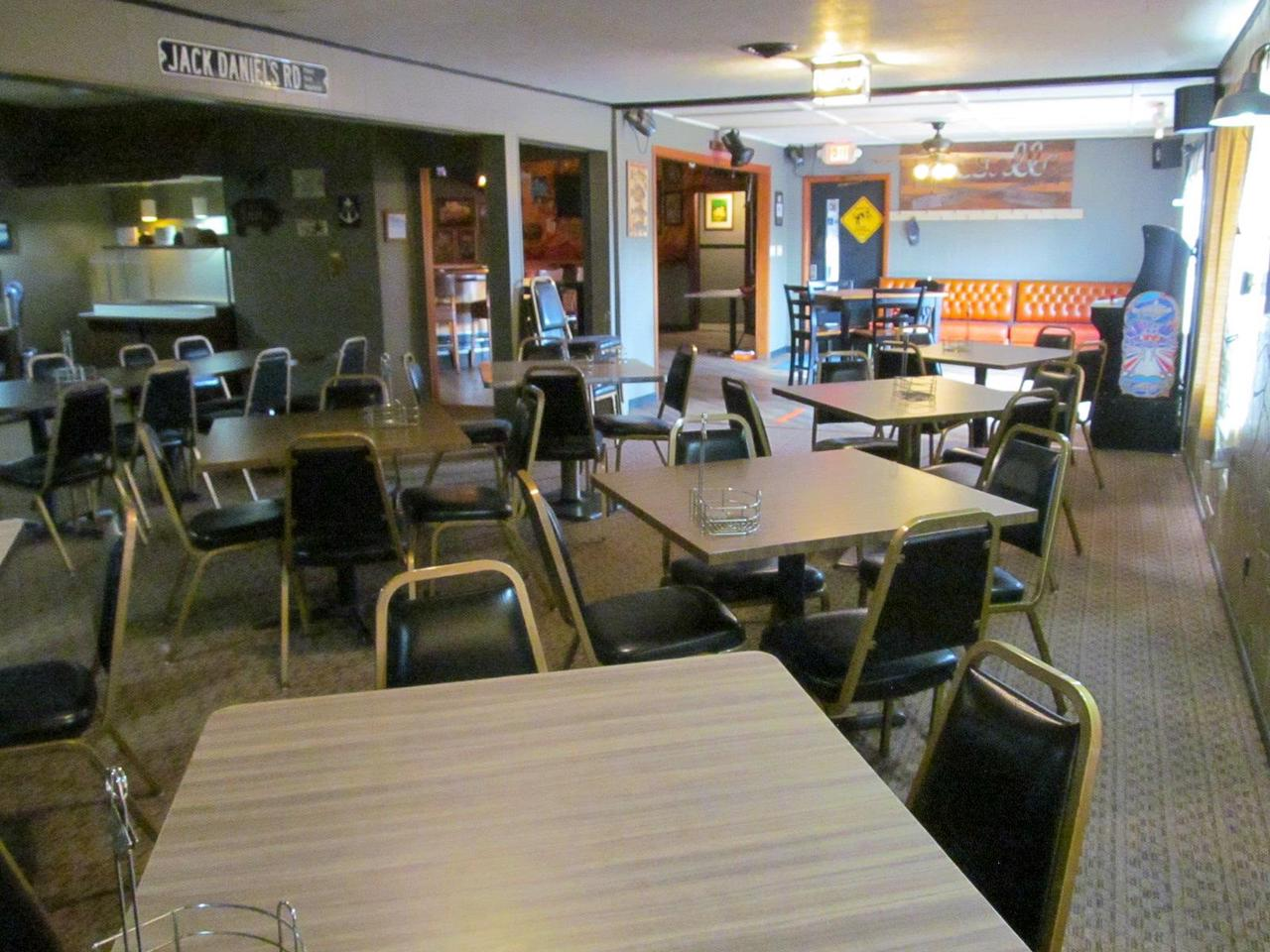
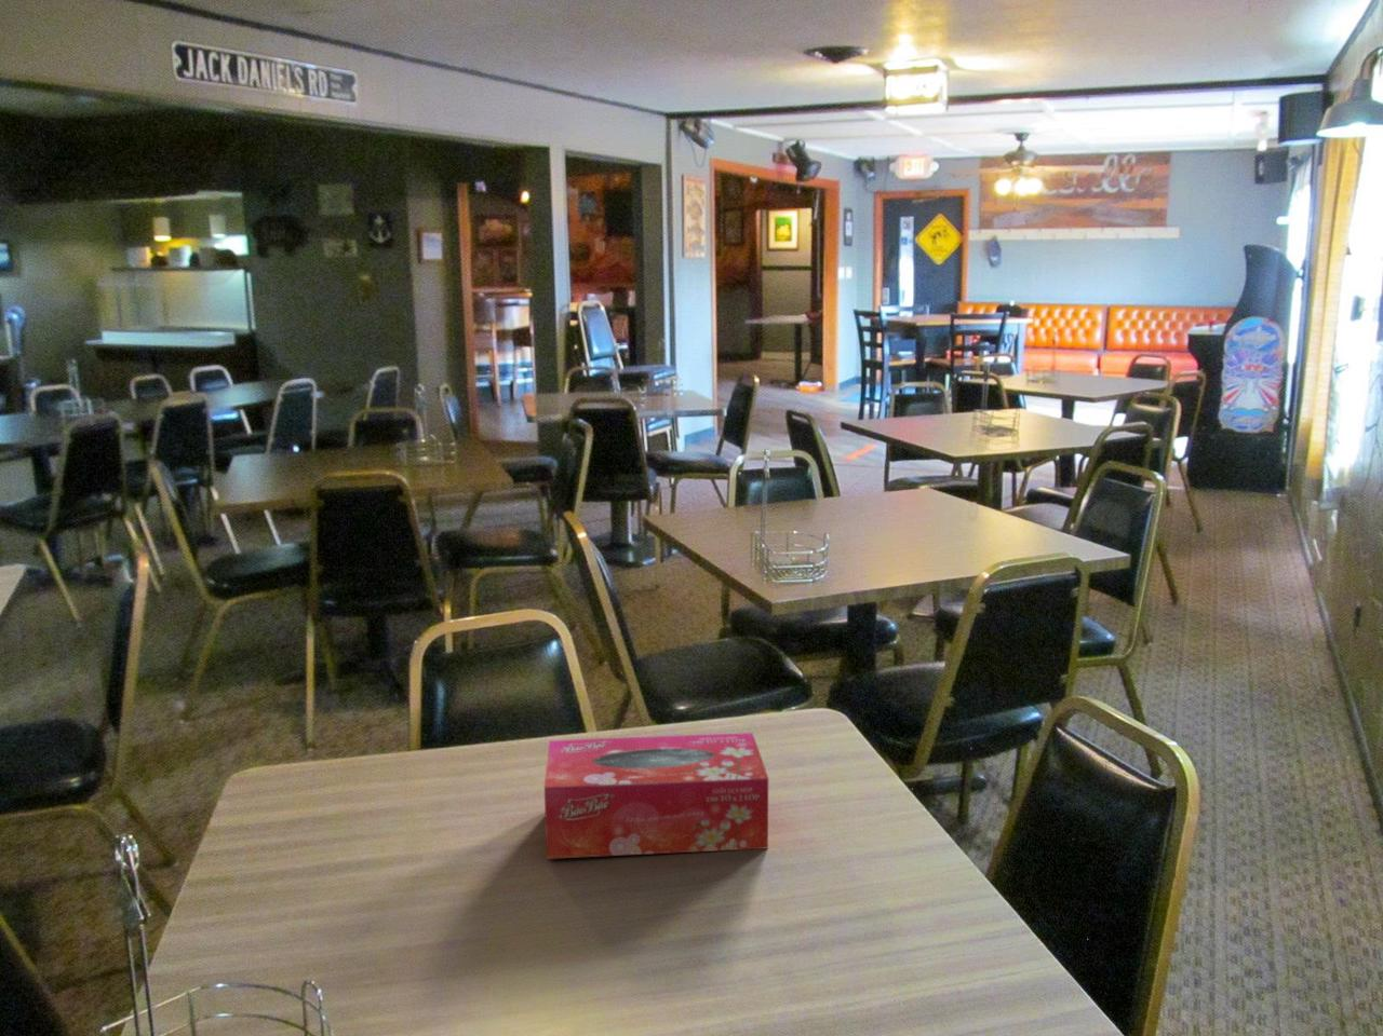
+ tissue box (654, 792)
